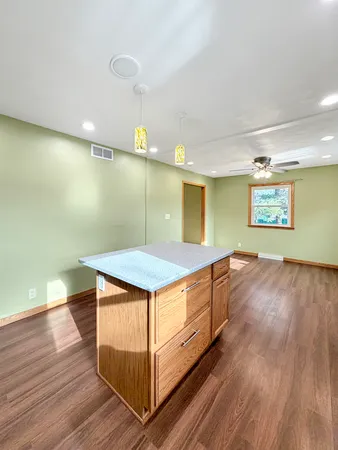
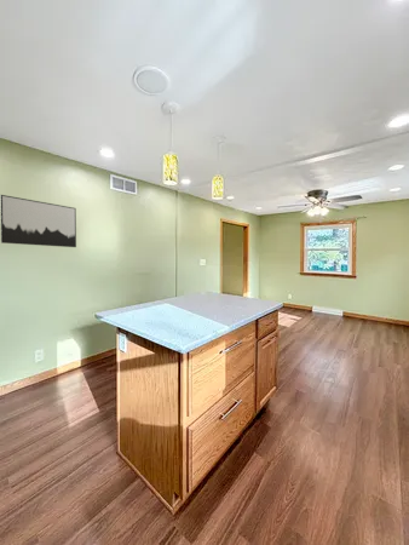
+ wall art (41, 223)
